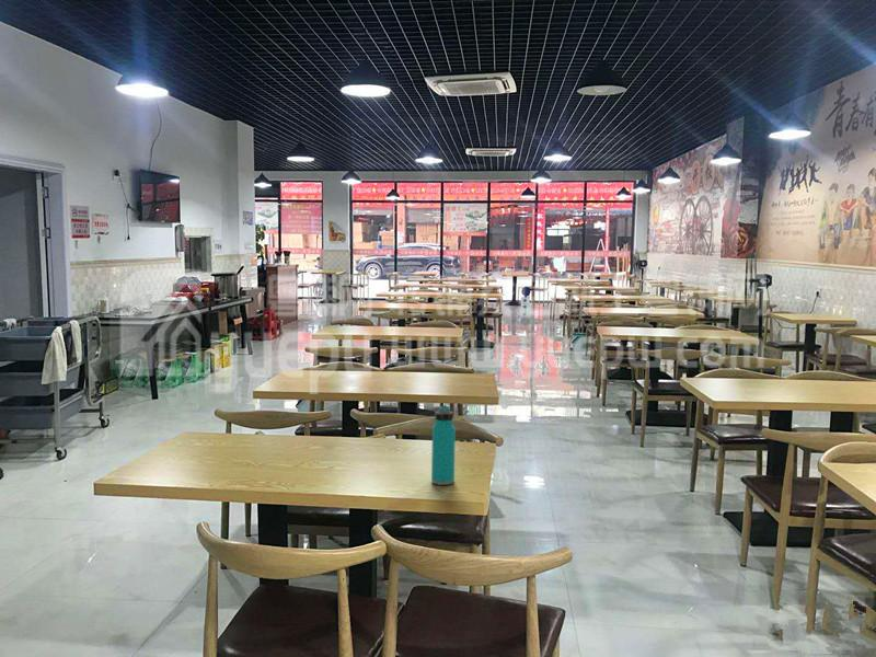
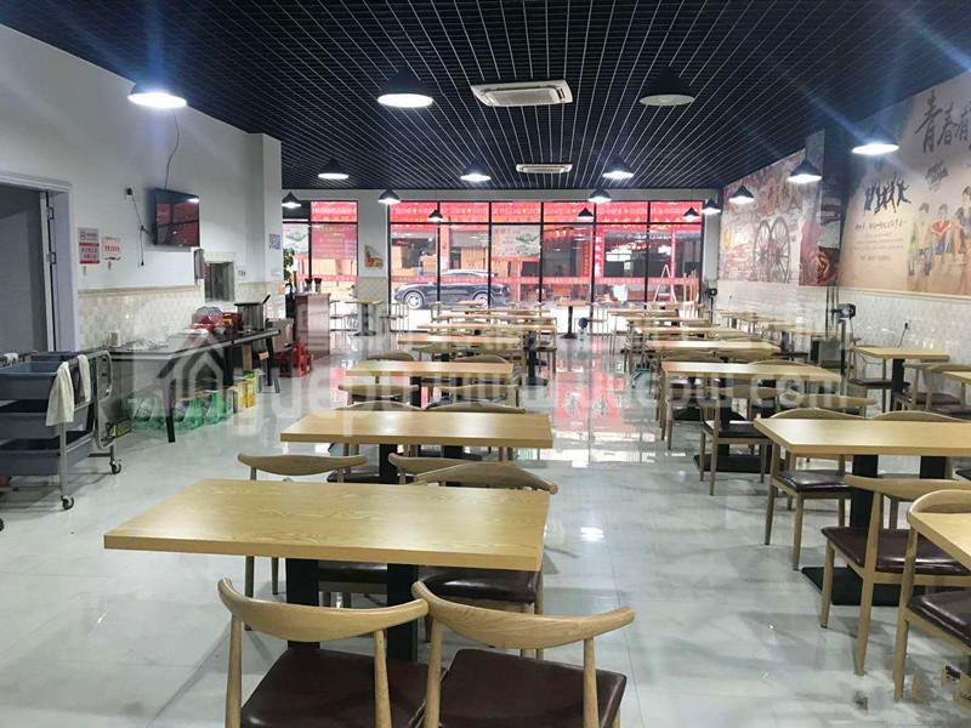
- water bottle (443, 443)
